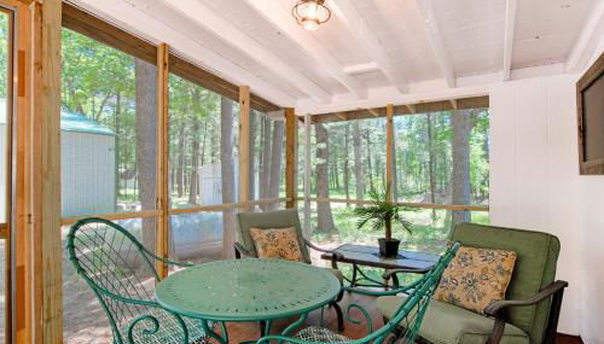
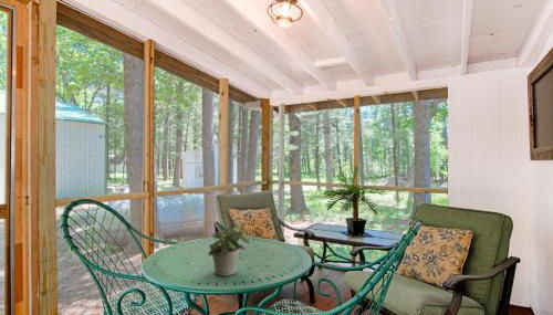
+ potted plant (230, 249)
